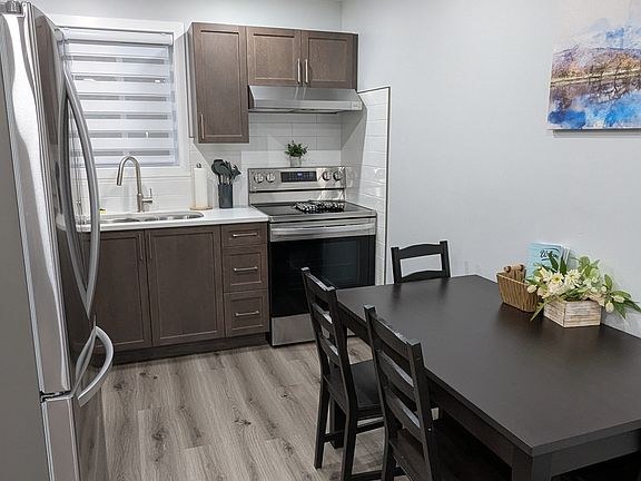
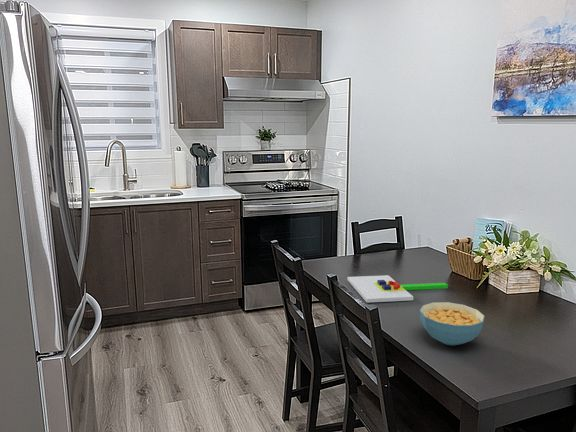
+ cereal bowl (450, 327)
+ chopping board (401, 285)
